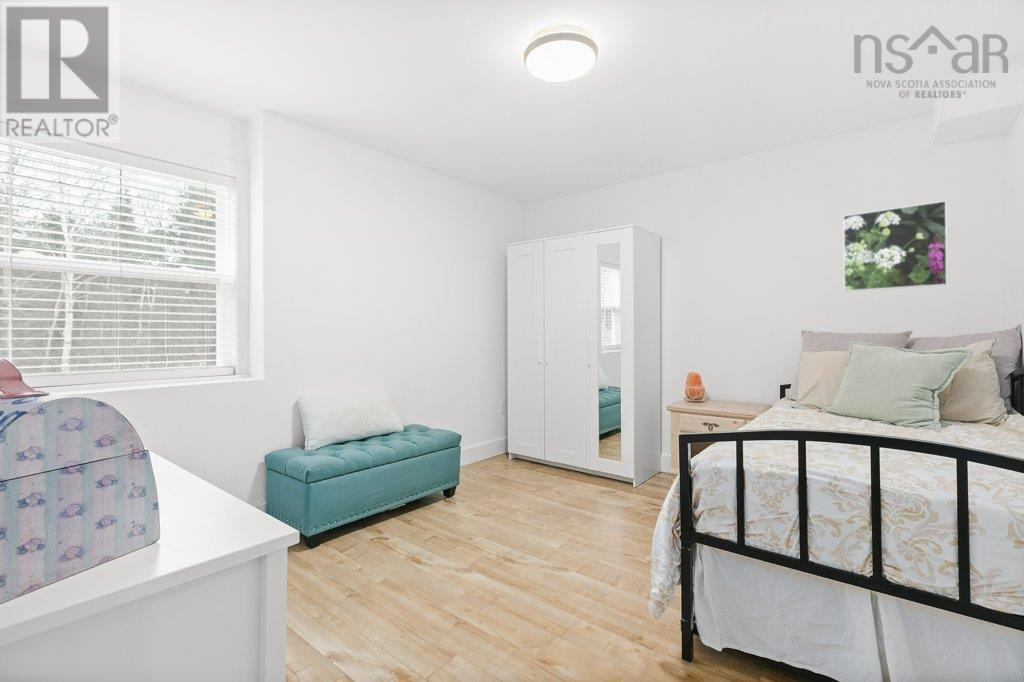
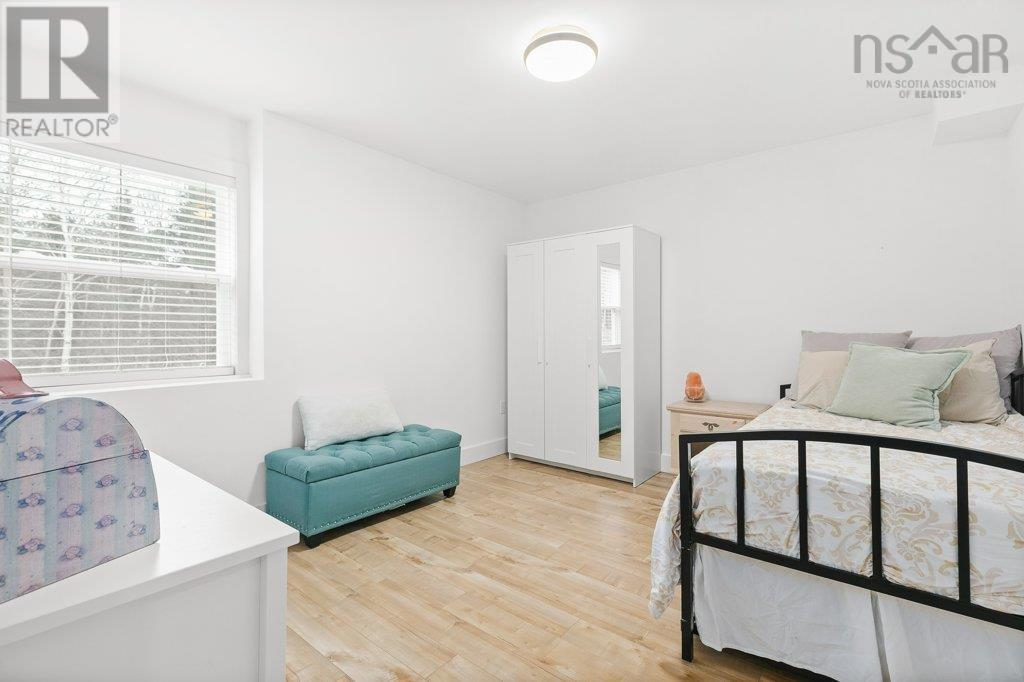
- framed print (892, 248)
